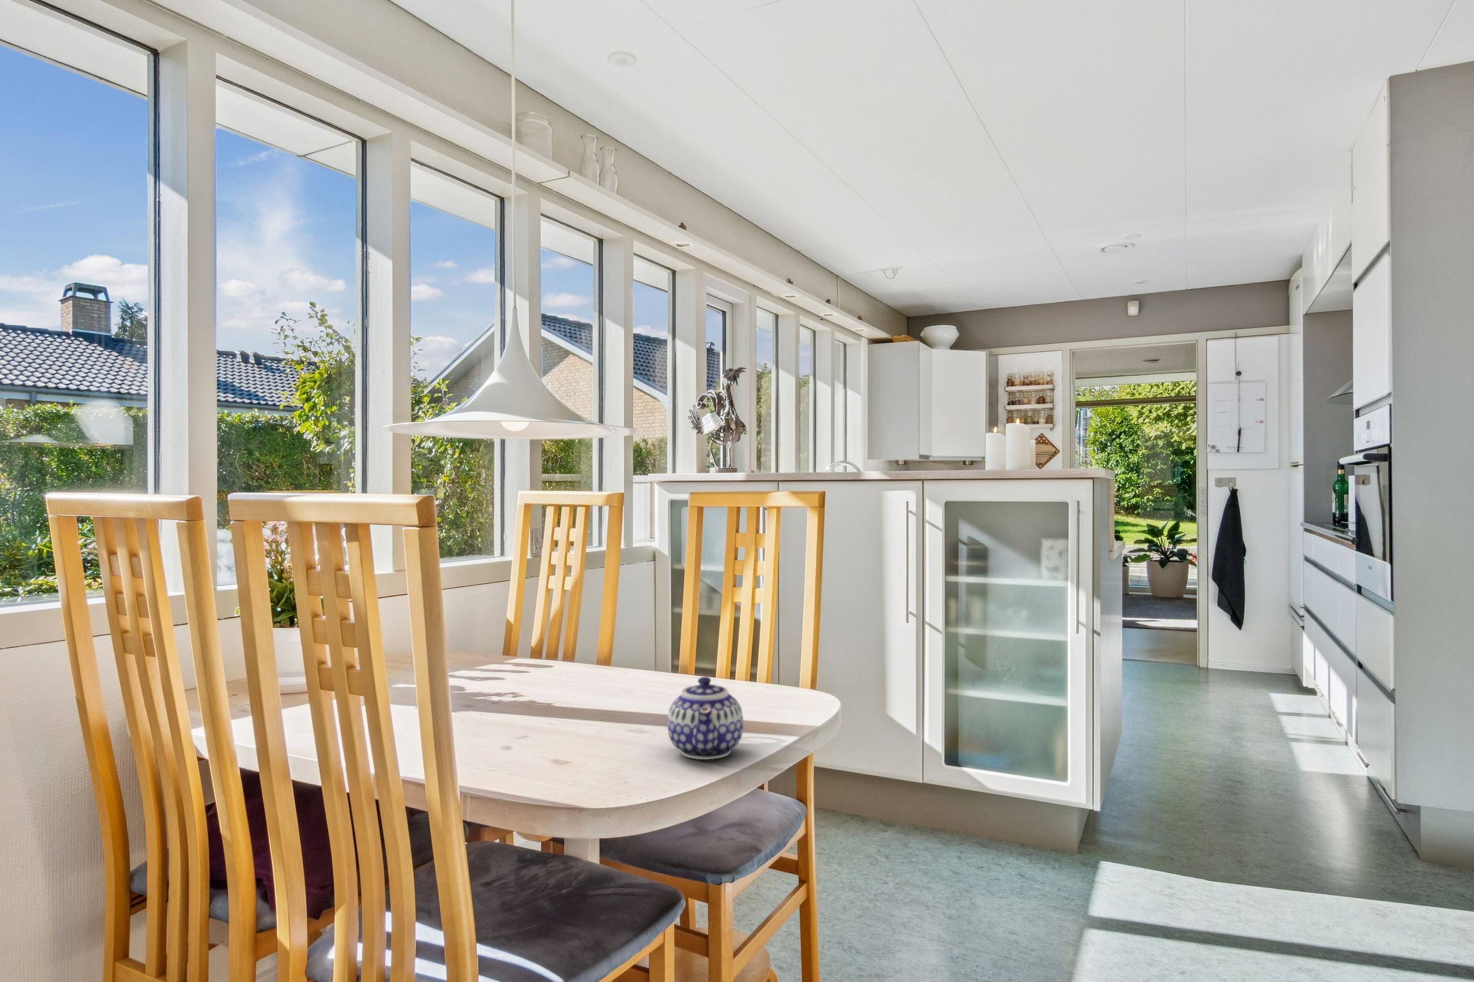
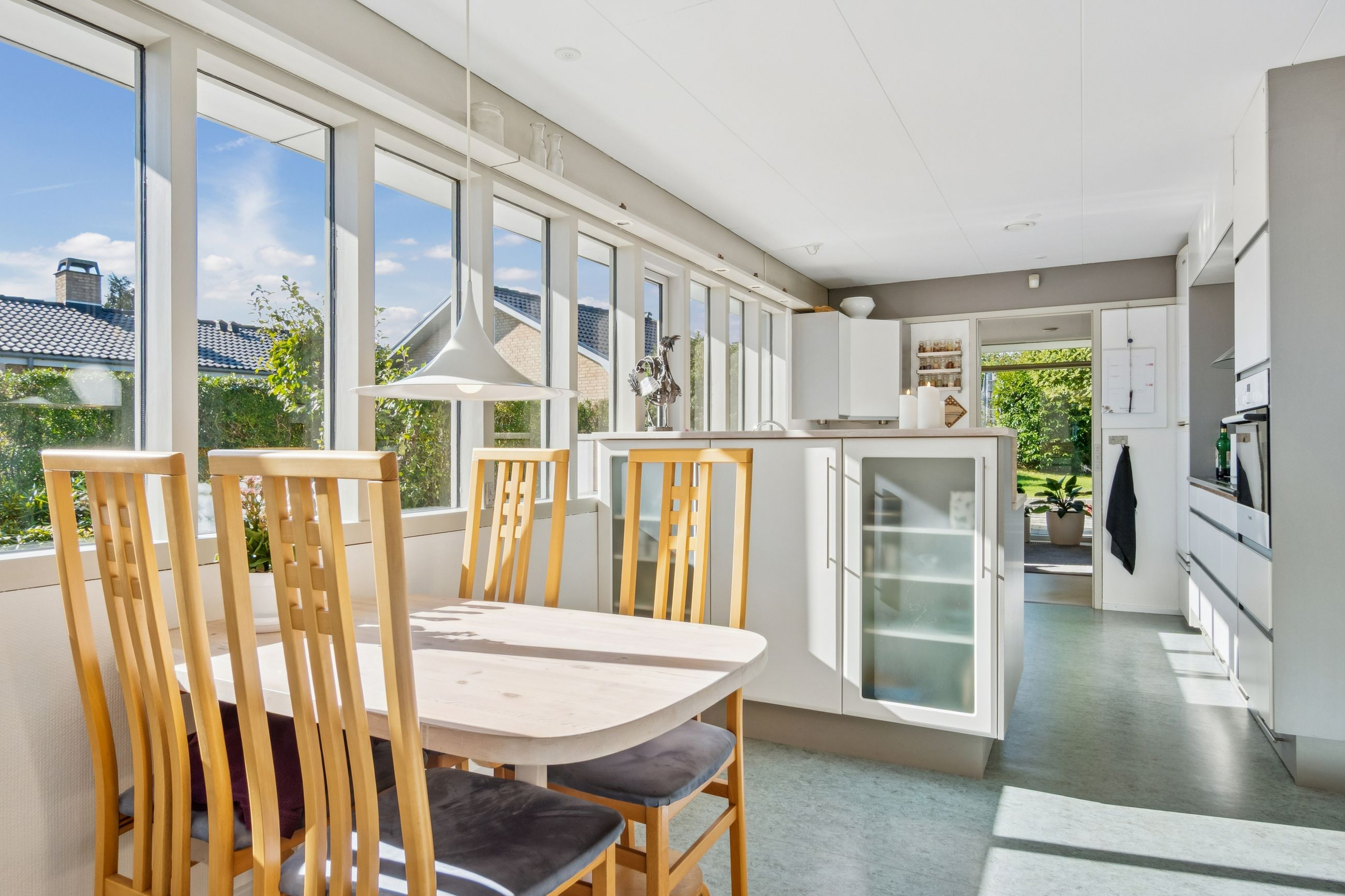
- teapot (706, 715)
